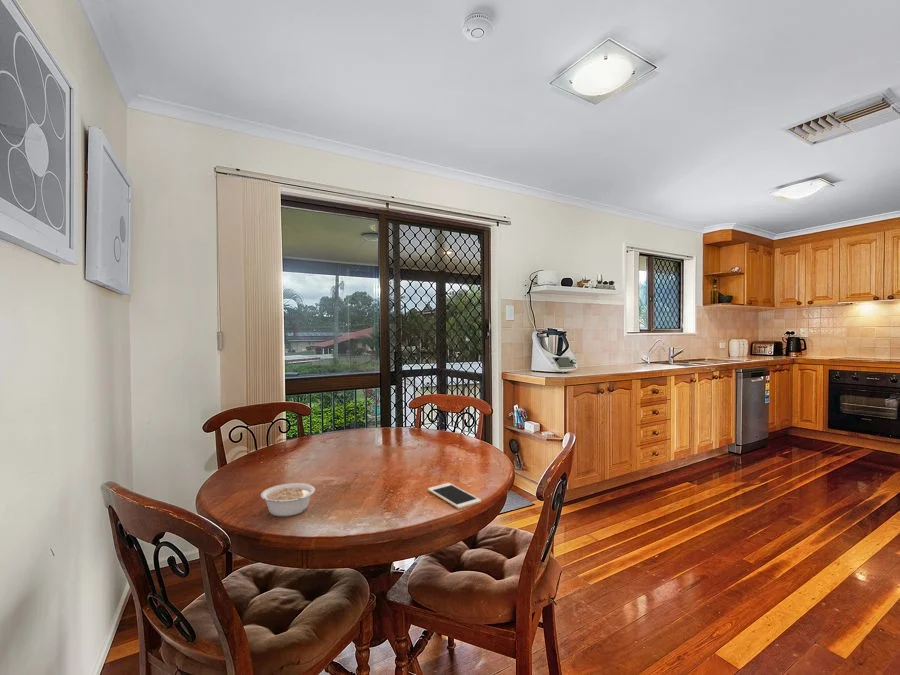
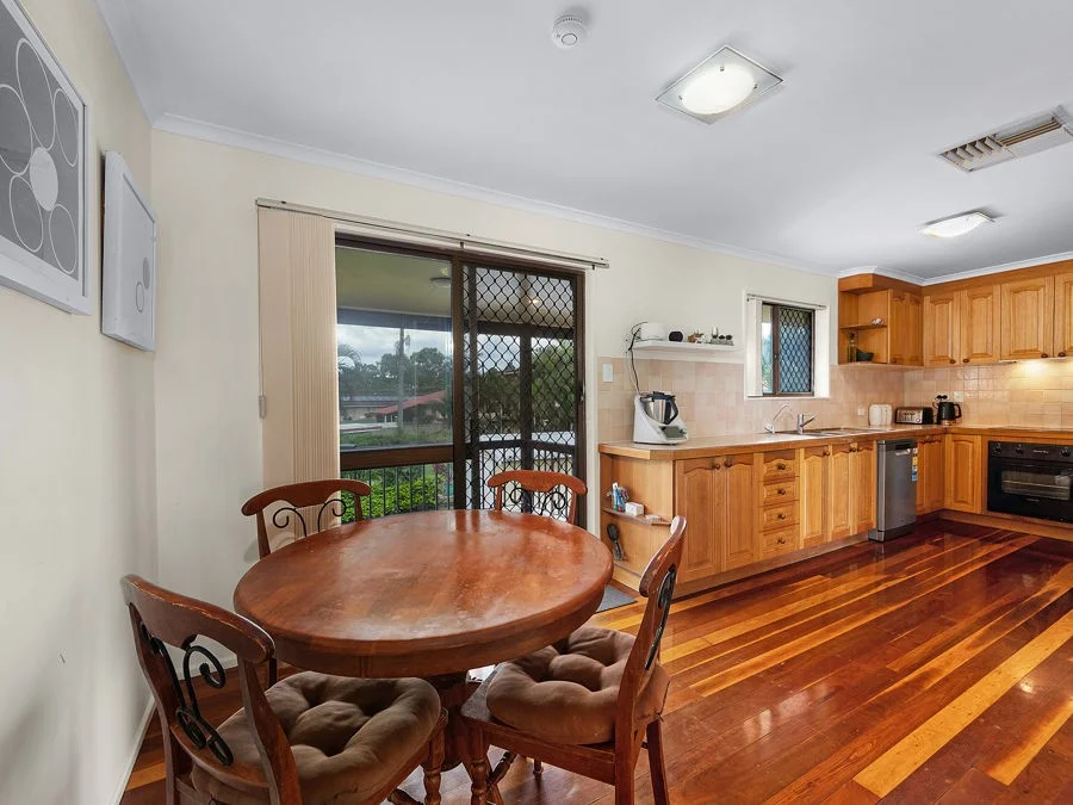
- legume (290, 498)
- cell phone (453, 494)
